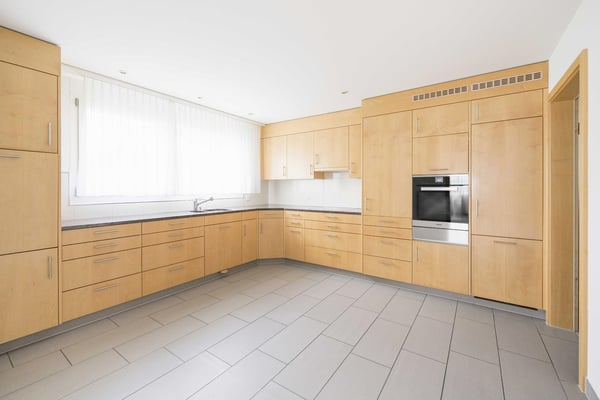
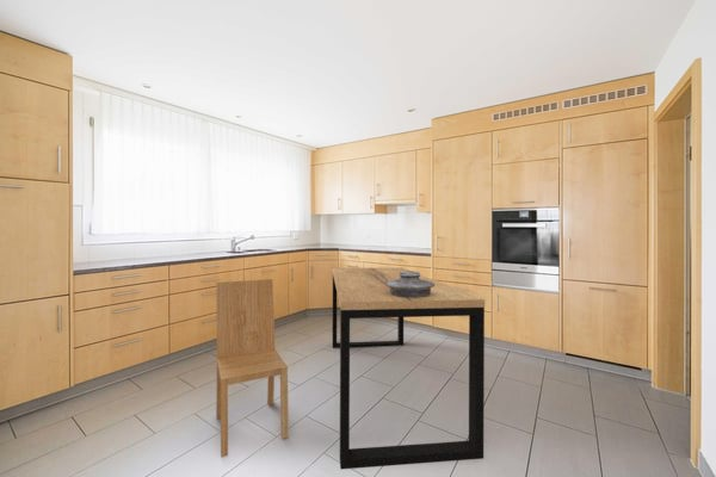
+ dining table (382, 341)
+ dining chair (249, 354)
+ vessel (409, 281)
